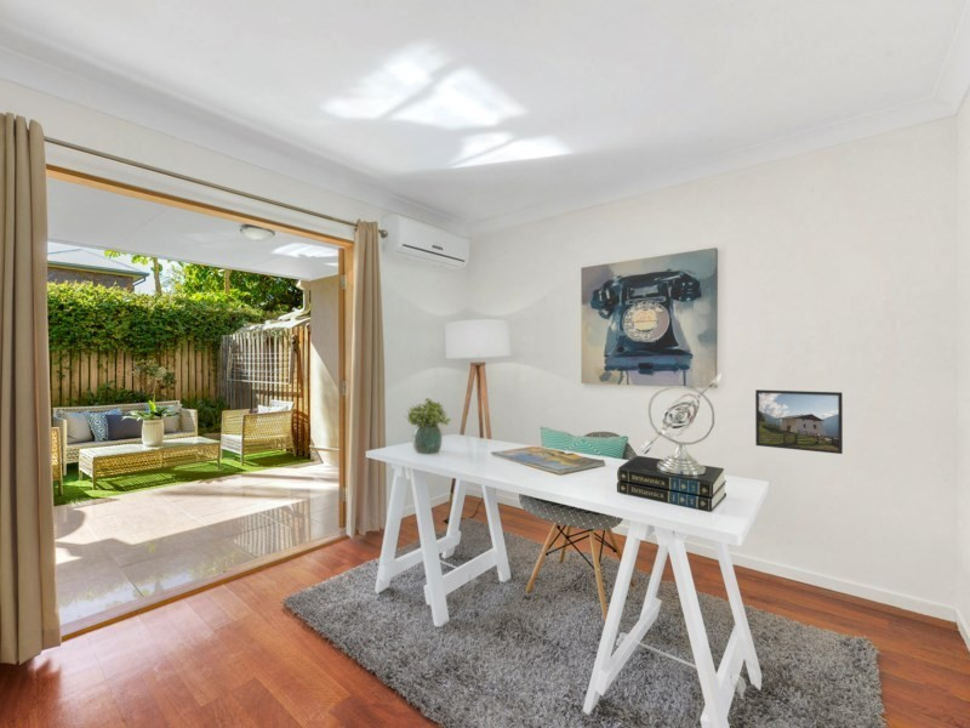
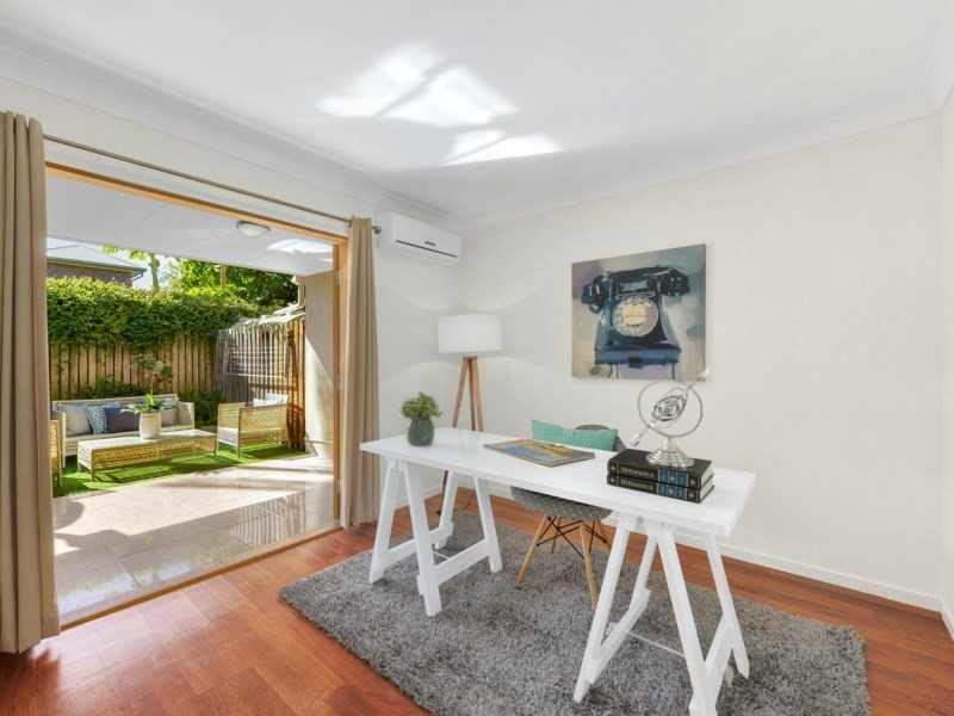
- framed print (797, 420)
